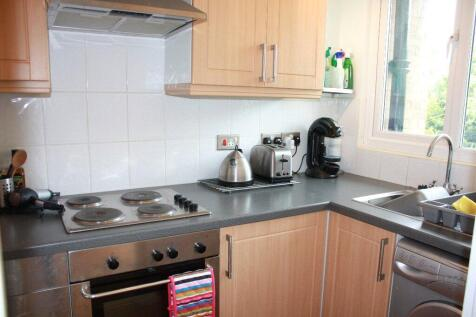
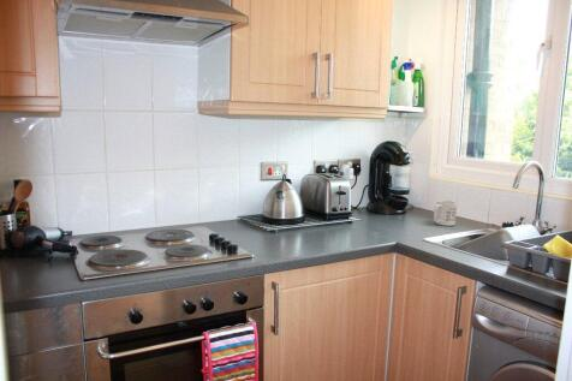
+ mug (443, 213)
